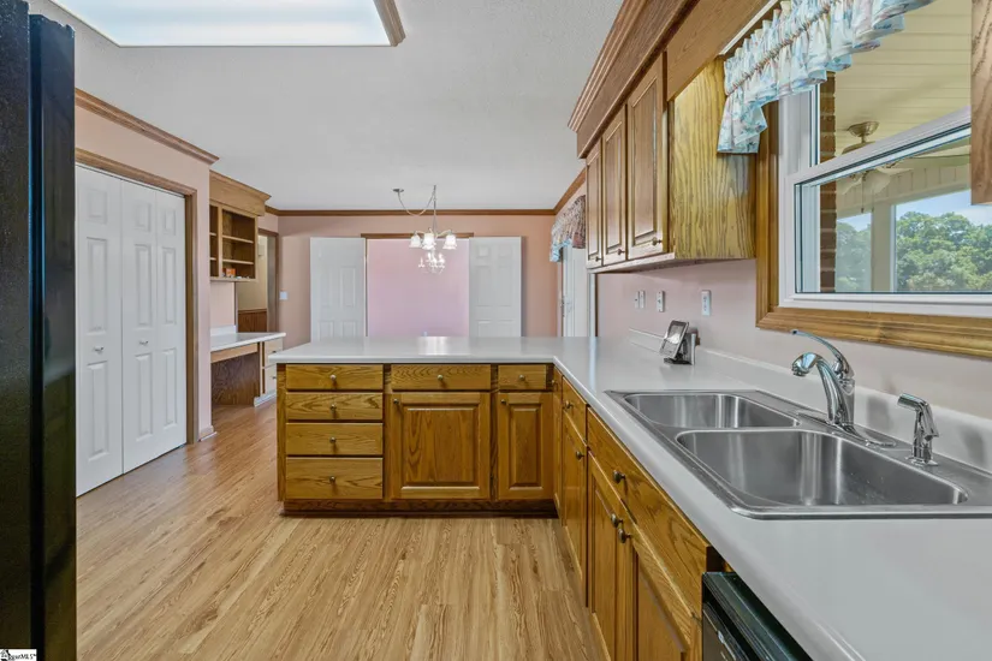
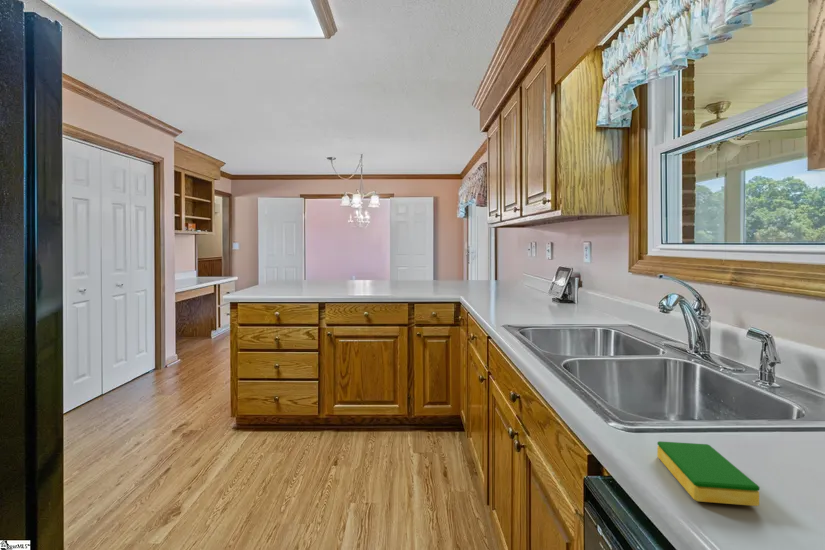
+ dish sponge (702, 470)
